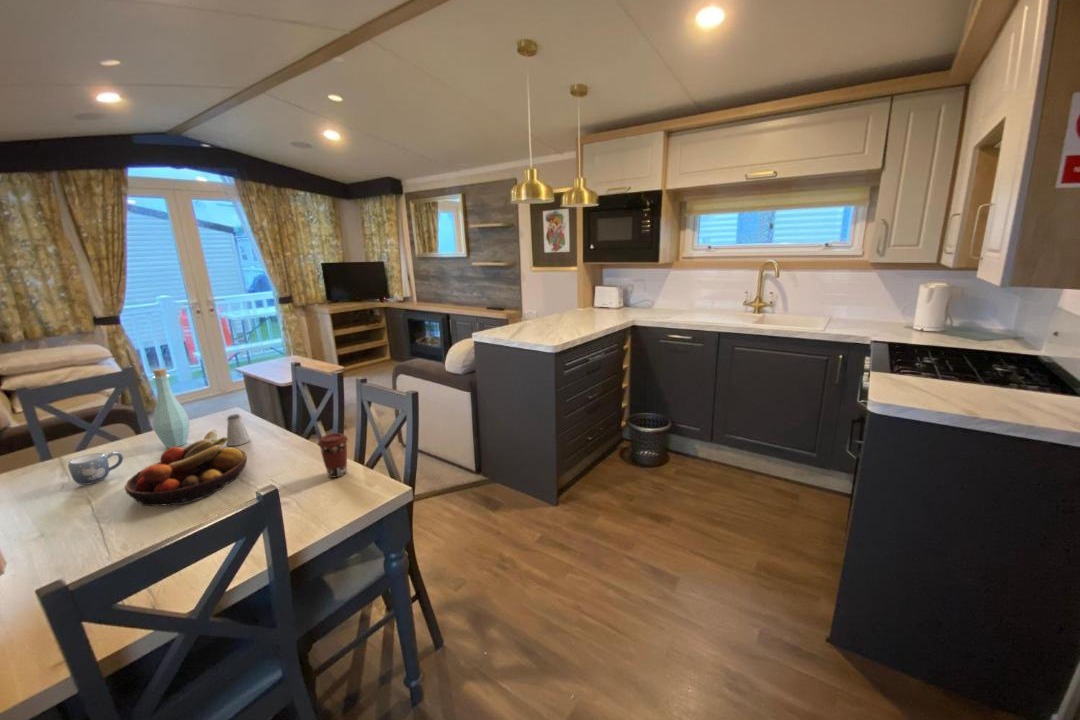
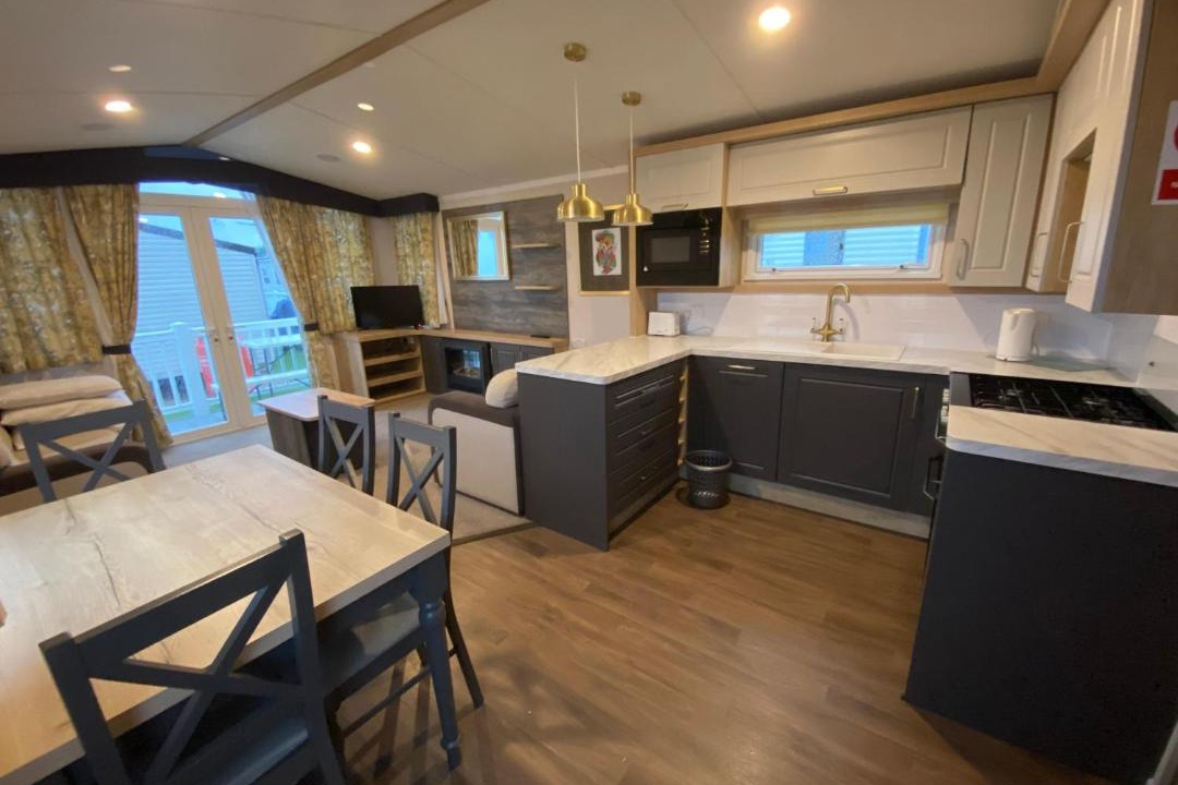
- saltshaker (236, 428)
- coffee cup (334, 455)
- bottle (168, 407)
- fruit bowl (188, 464)
- mug (98, 467)
